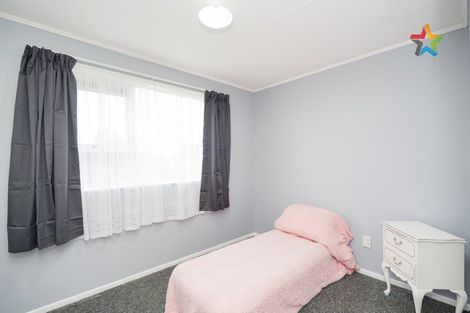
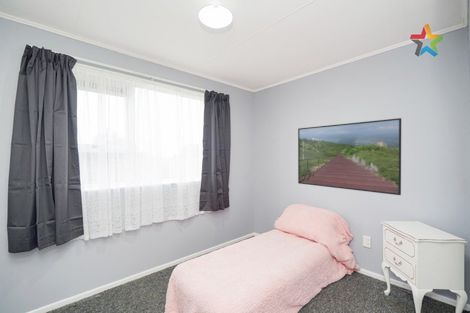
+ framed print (341, 156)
